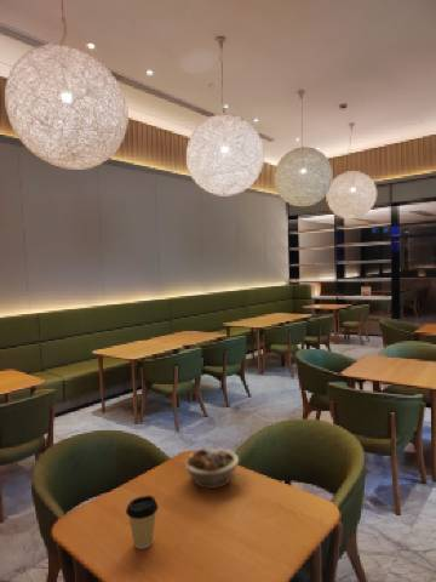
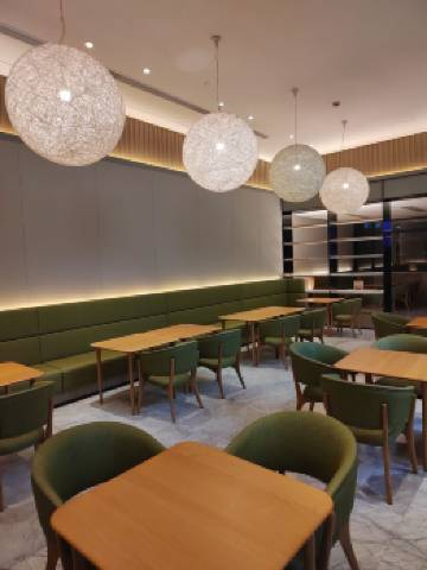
- coffee cup (142, 521)
- succulent planter (212, 464)
